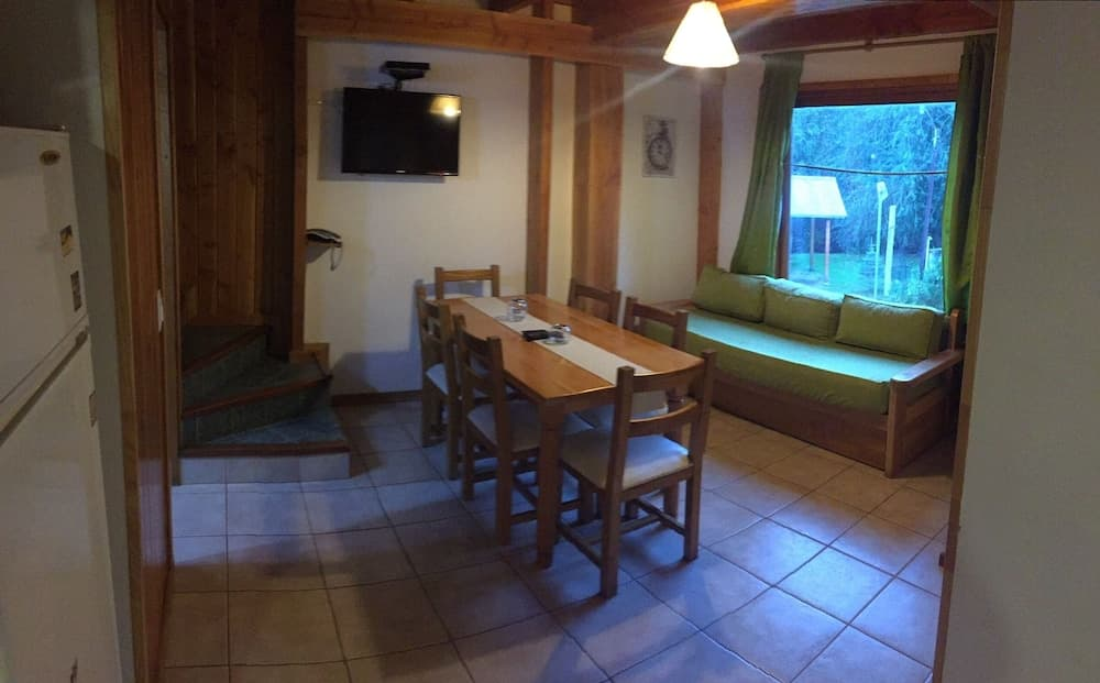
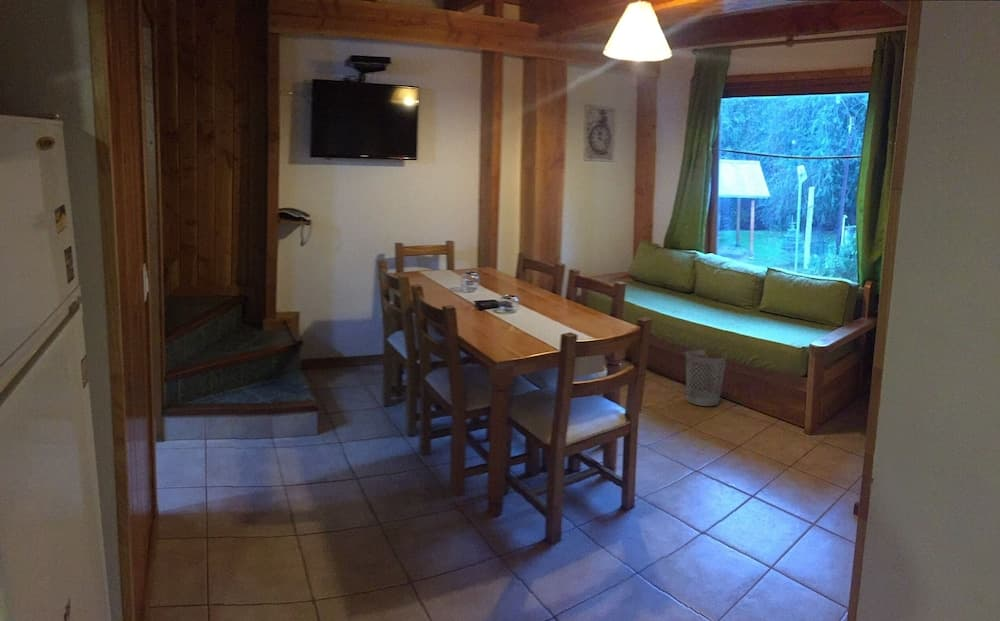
+ wastebasket (704, 378)
